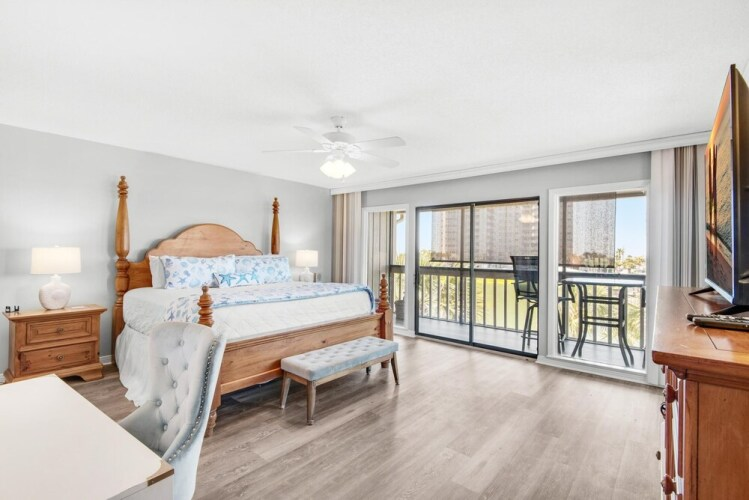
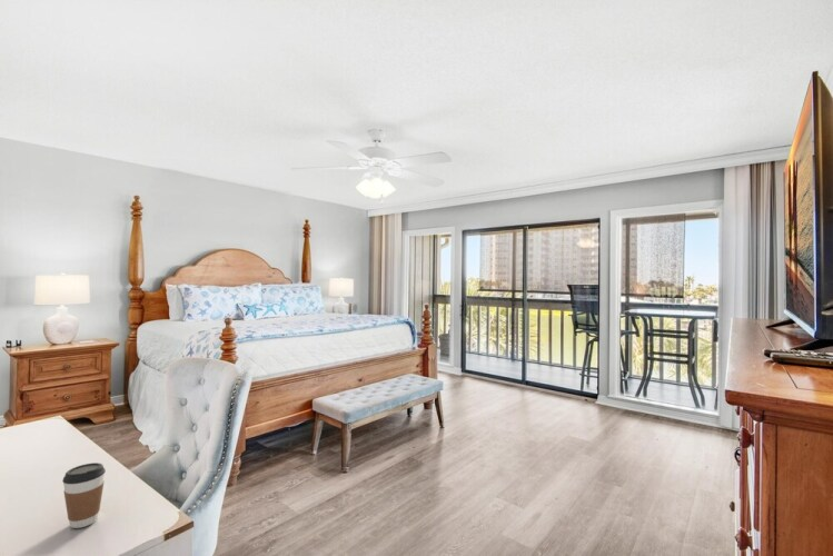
+ coffee cup (83, 495)
